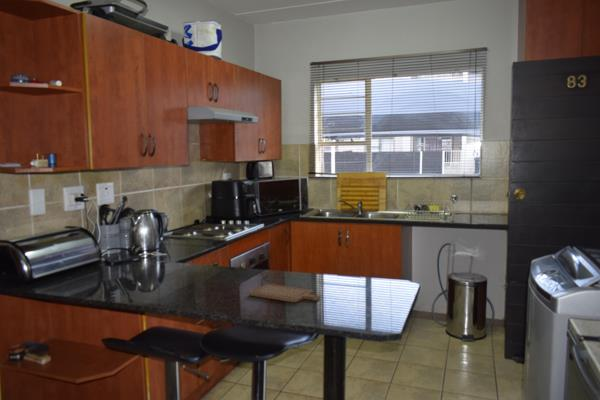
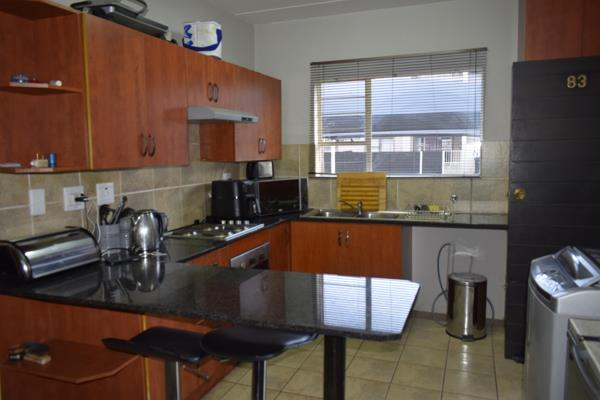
- chopping board (287, 293)
